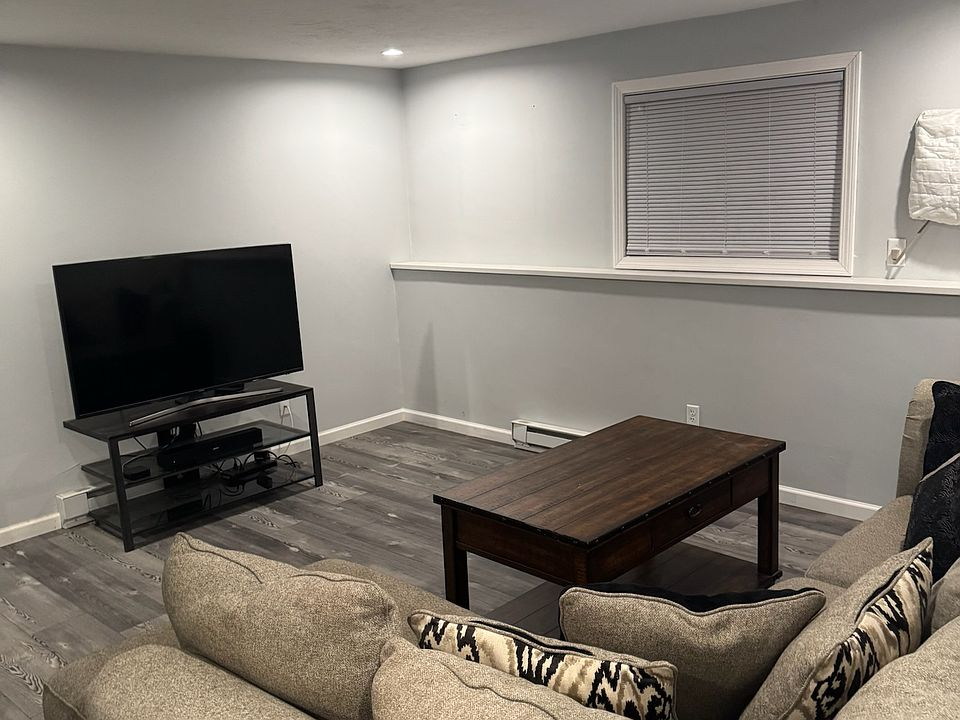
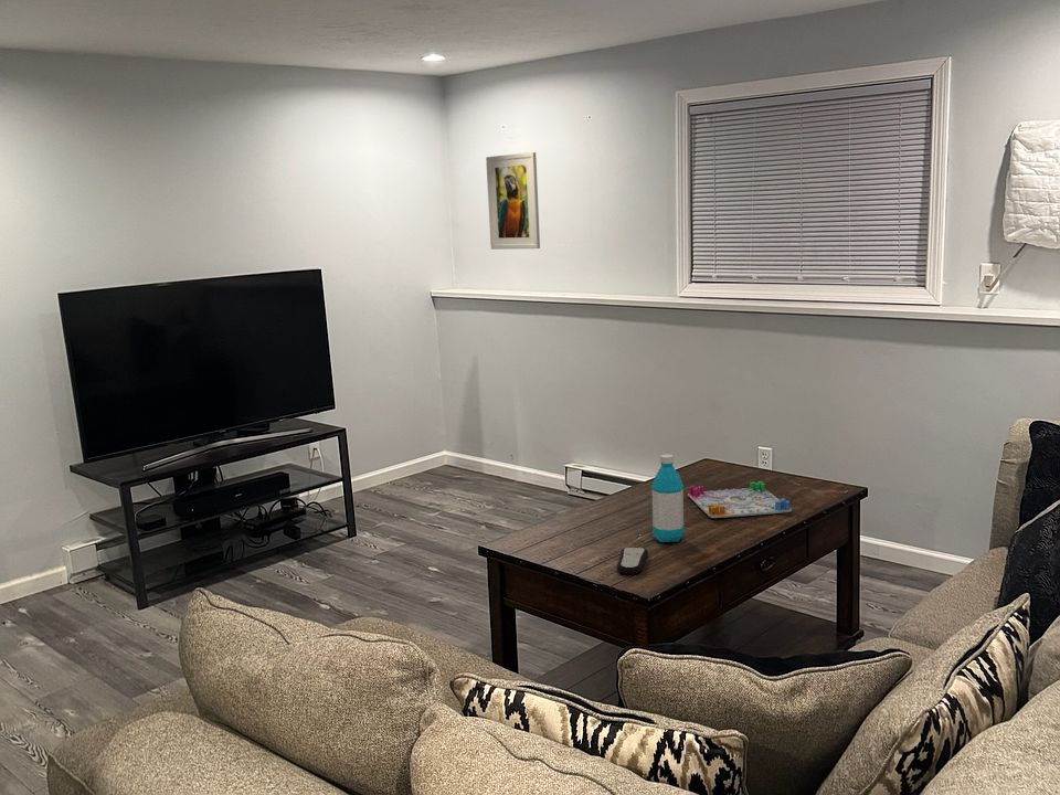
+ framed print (512, 202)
+ remote control (632, 560)
+ water bottle (667, 498)
+ board game (738, 498)
